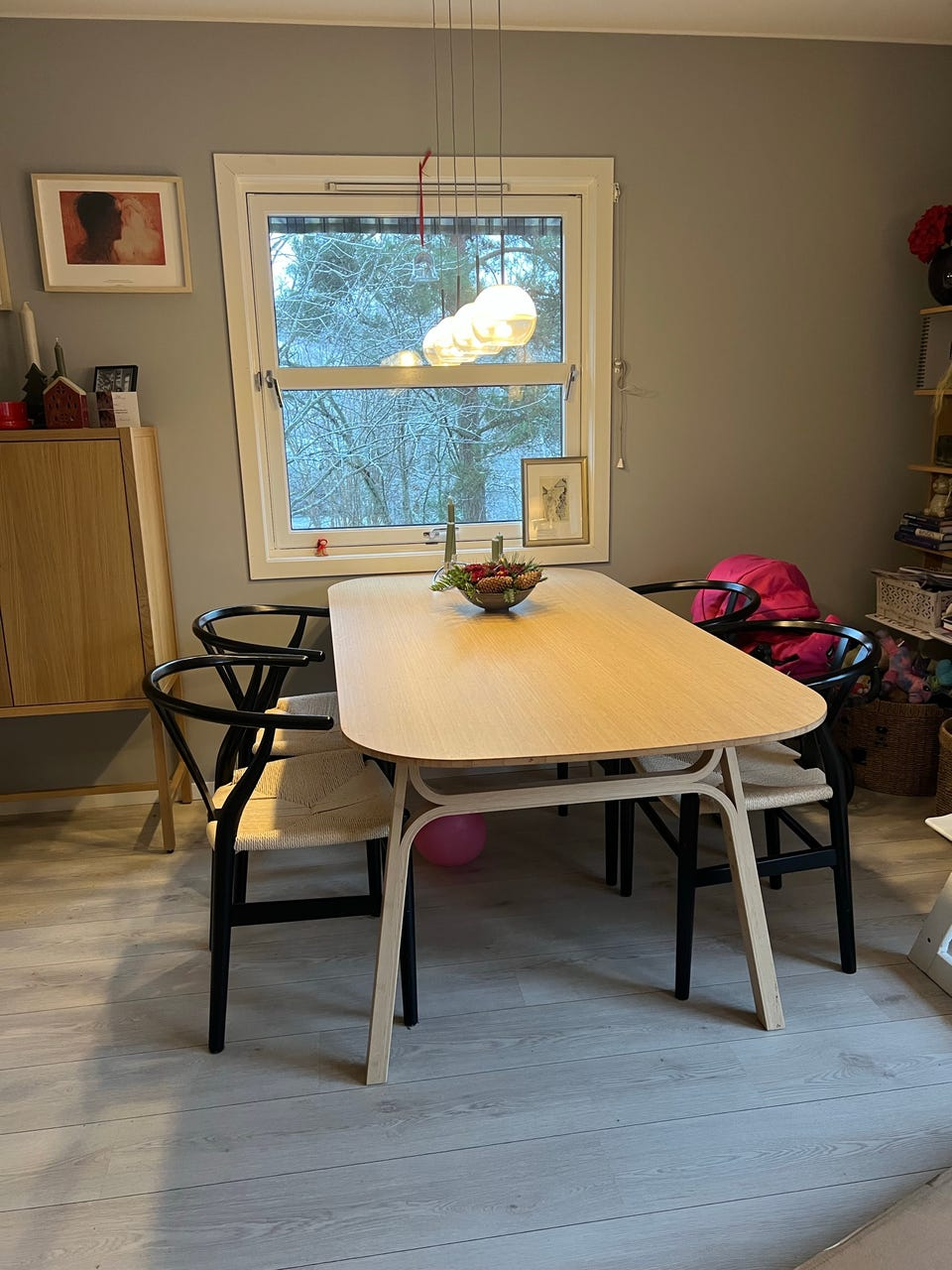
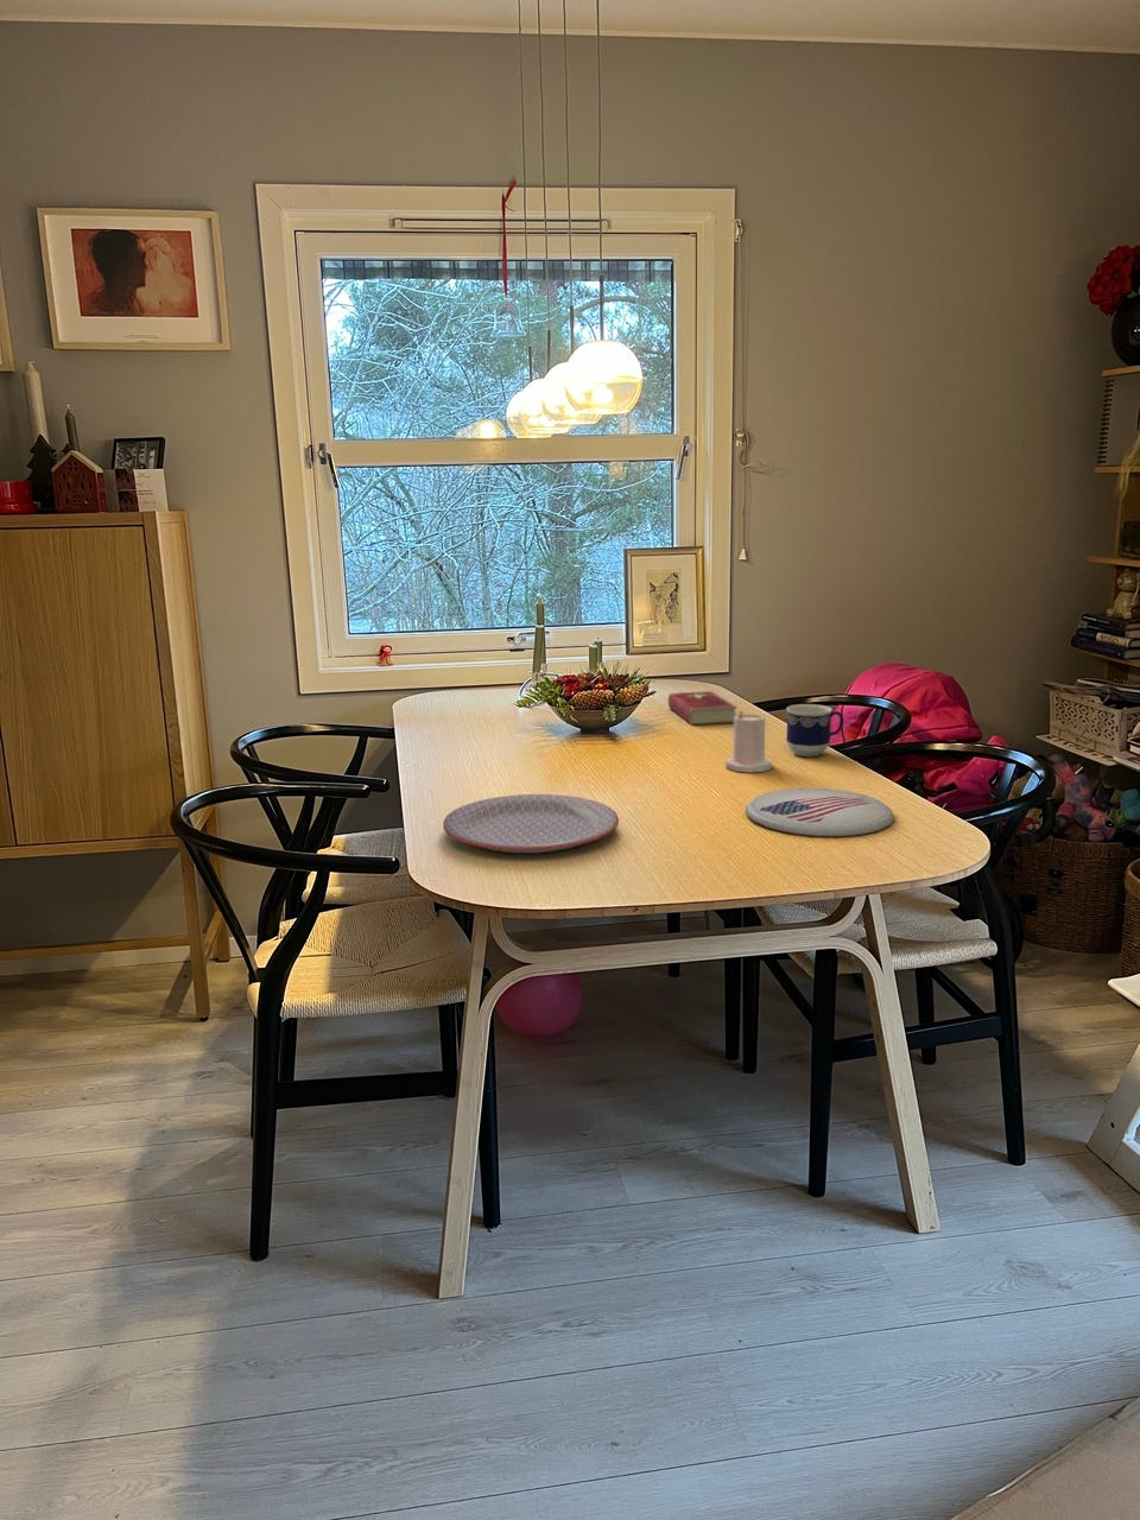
+ plate (818, 809)
+ plate (530, 826)
+ hardcover book (701, 706)
+ candle (750, 737)
+ cup (814, 730)
